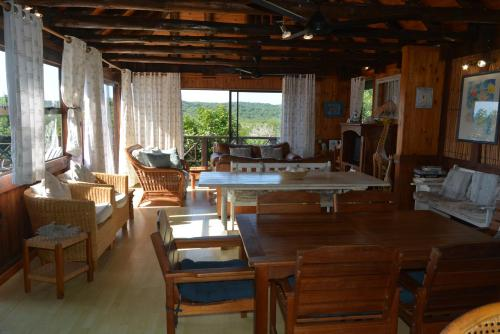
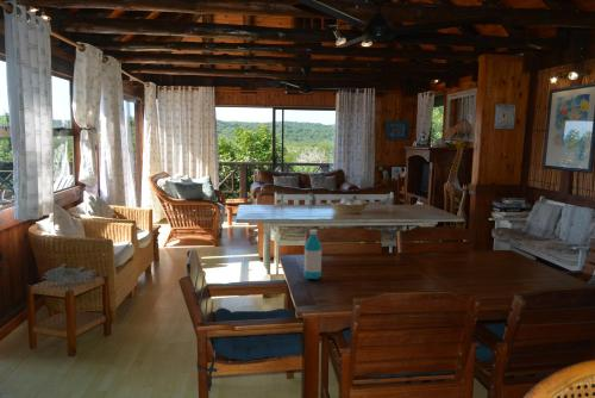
+ water bottle (313, 254)
